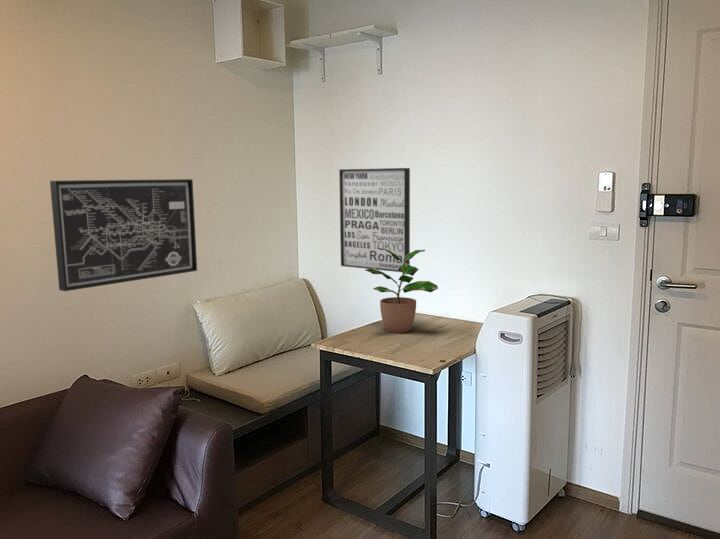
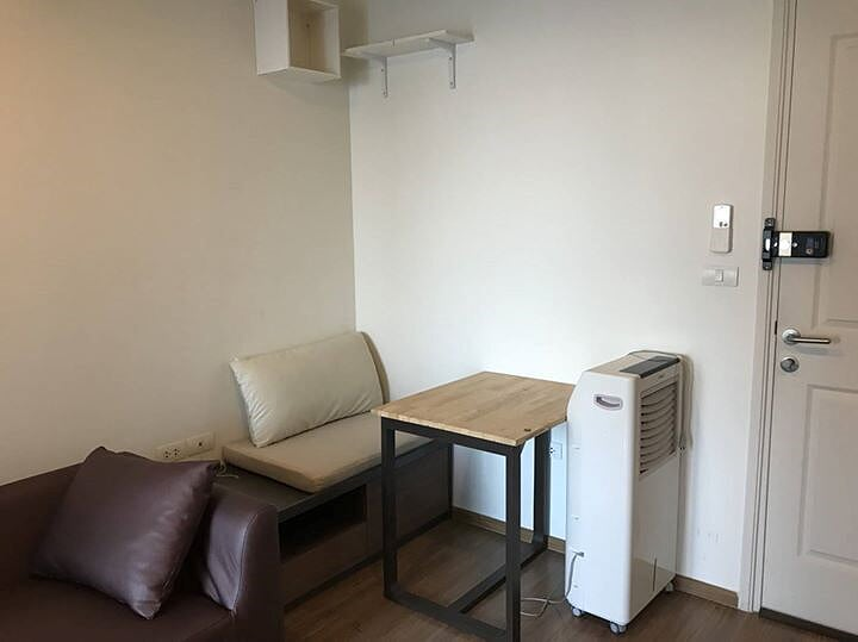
- potted plant (400, 287)
- wall art (373, 219)
- wall art (131, 230)
